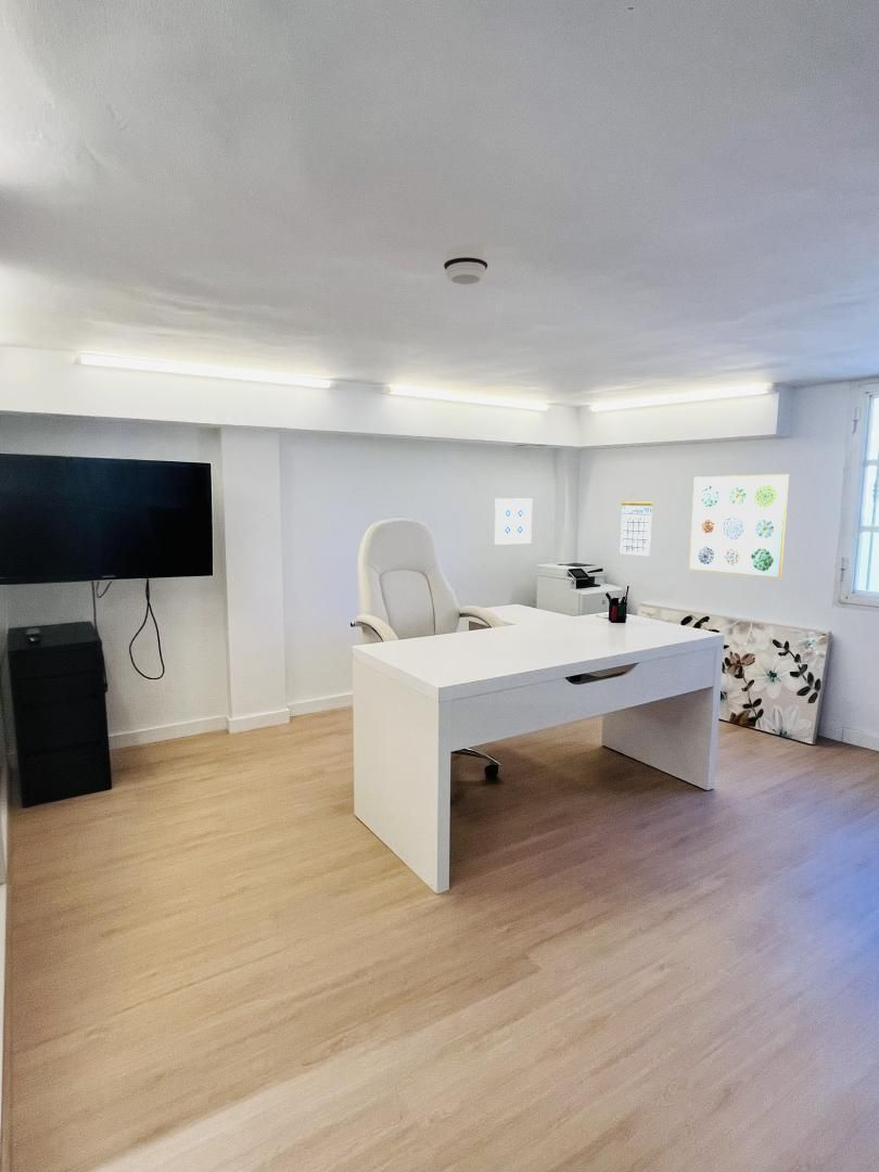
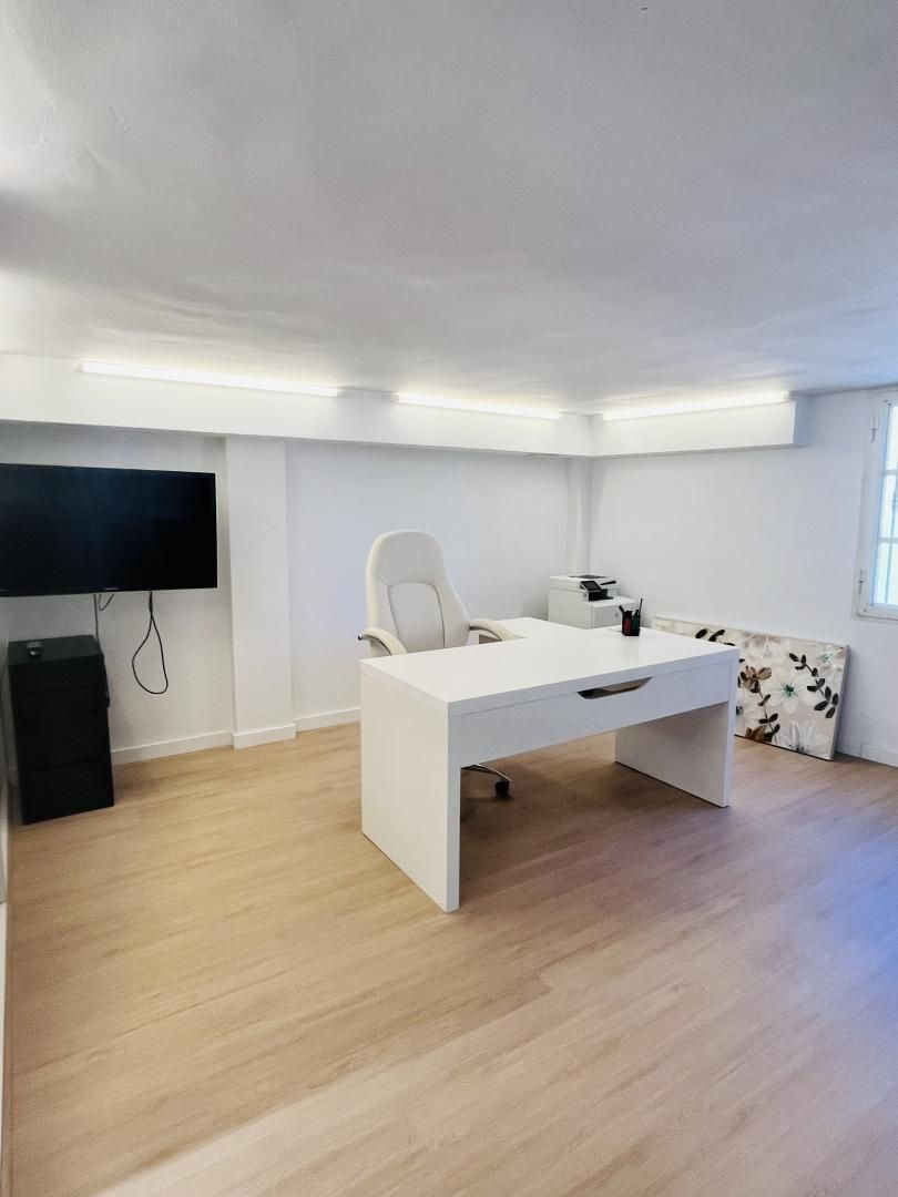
- smoke detector (466, 266)
- wall art (735, 525)
- wall art (513, 521)
- calendar (636, 522)
